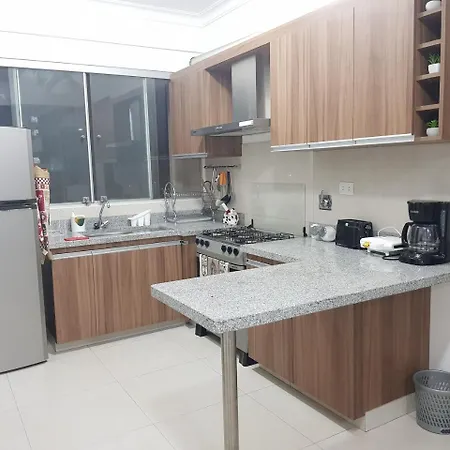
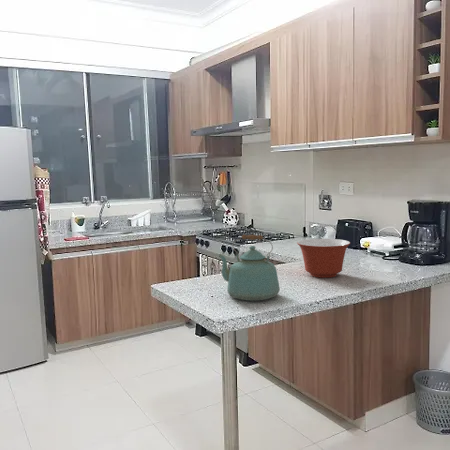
+ kettle (247, 264)
+ mixing bowl (323, 258)
